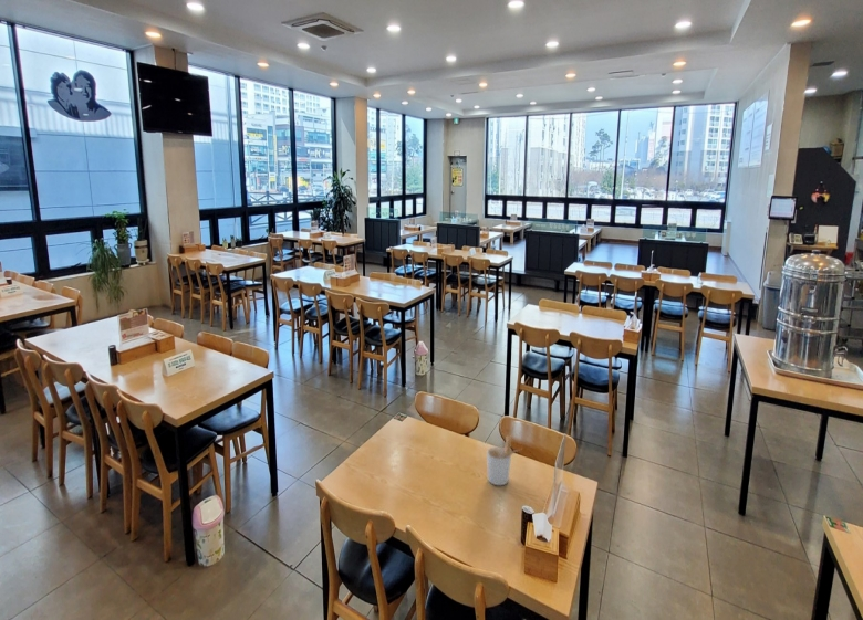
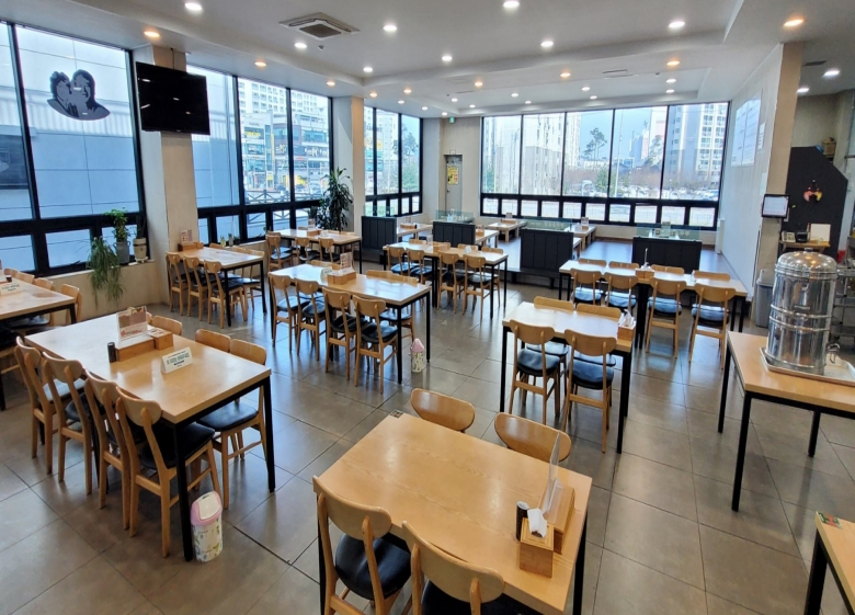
- utensil holder (503, 462)
